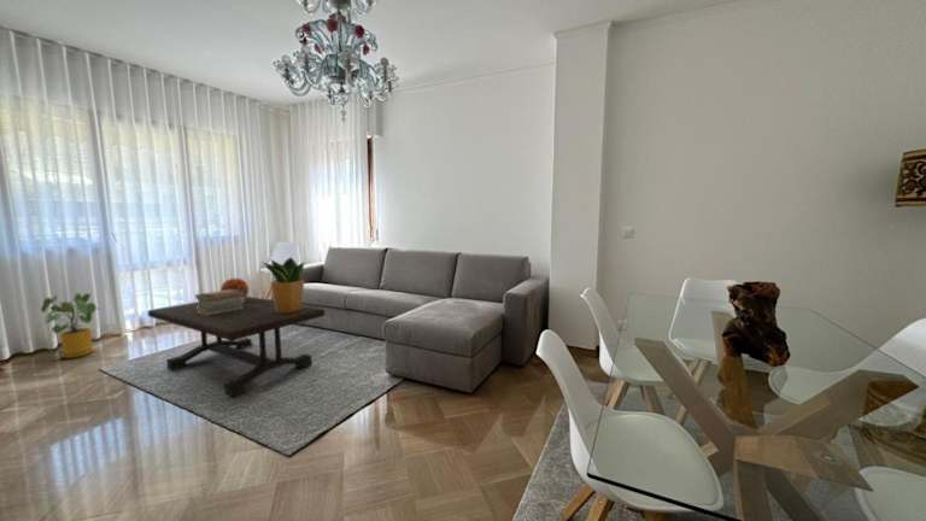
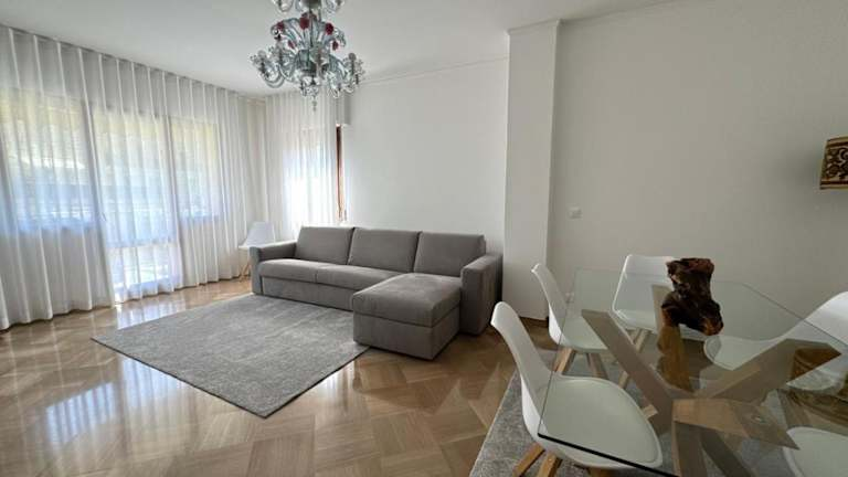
- potted plant (283, 285)
- house plant (71, 326)
- coffee table (238, 338)
- decorative ball (234, 288)
- book stack (221, 300)
